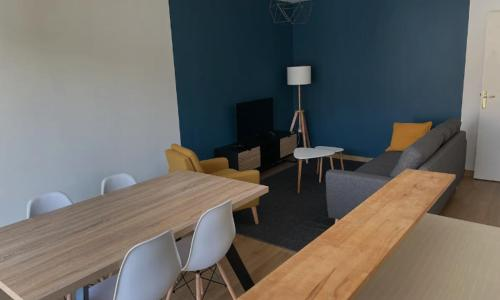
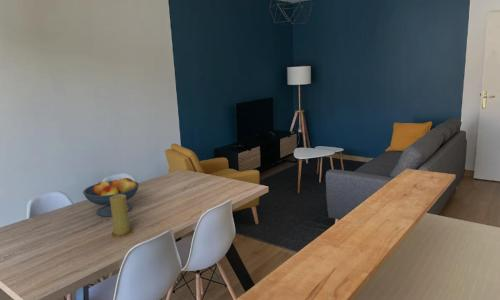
+ fruit bowl (112, 194)
+ candle (120, 214)
